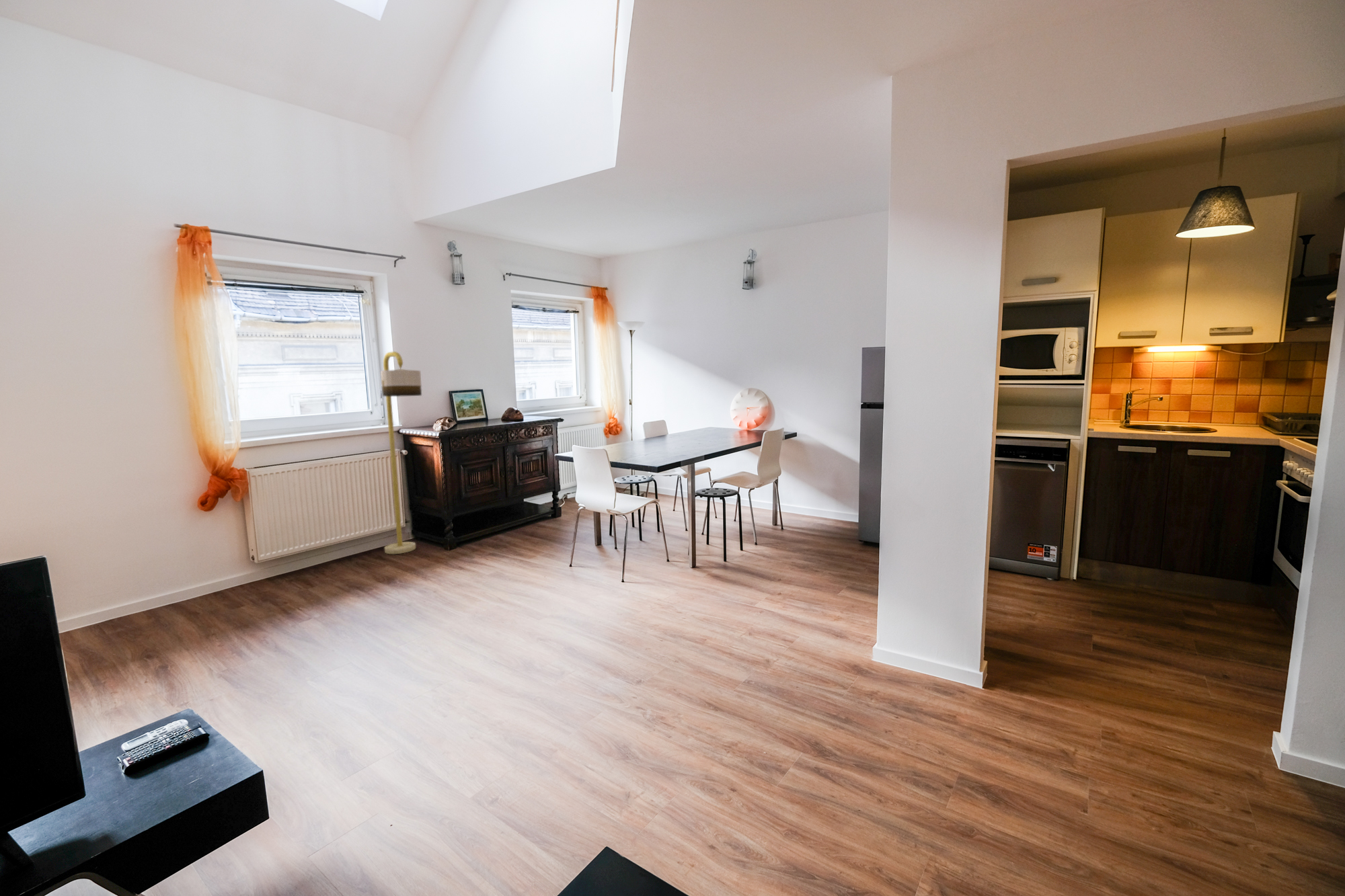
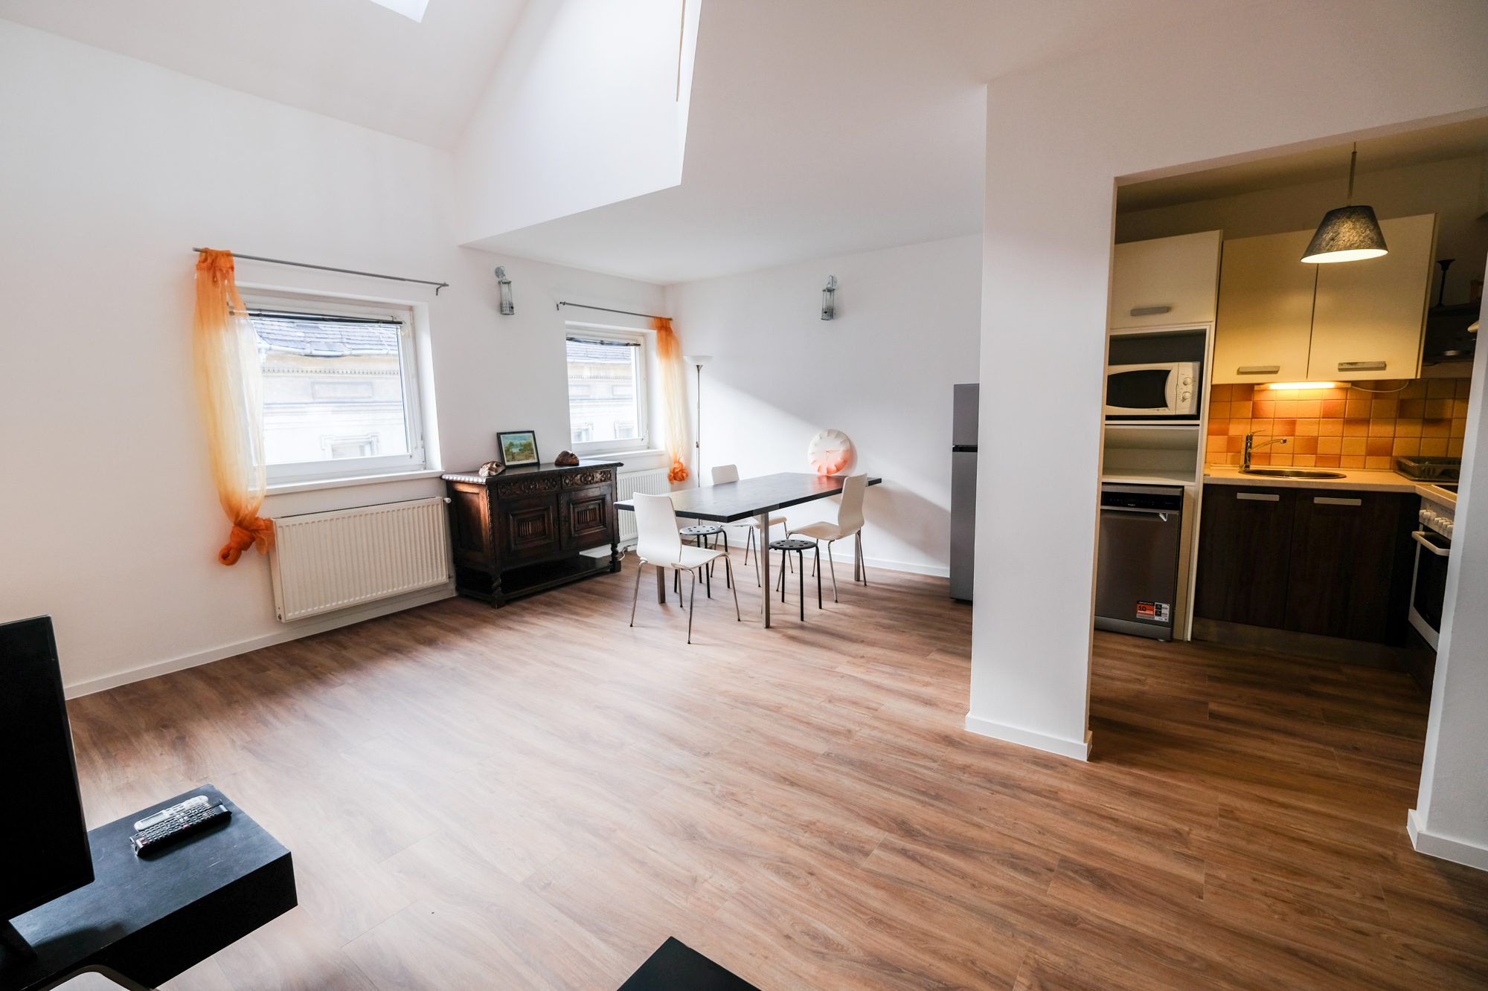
- floor lamp (395, 454)
